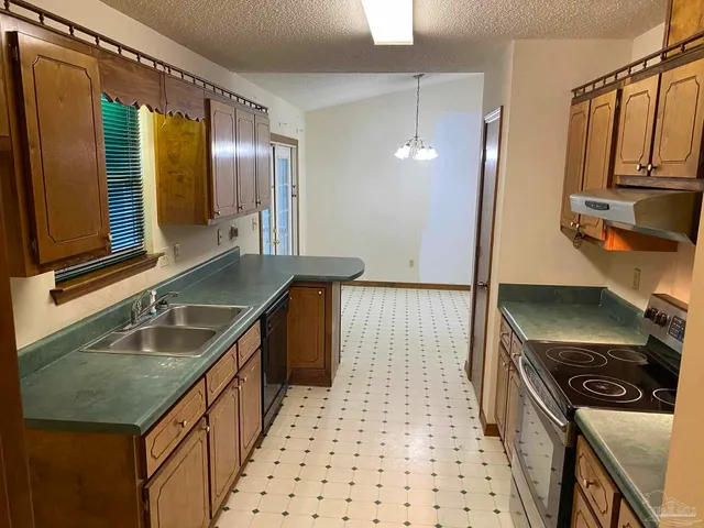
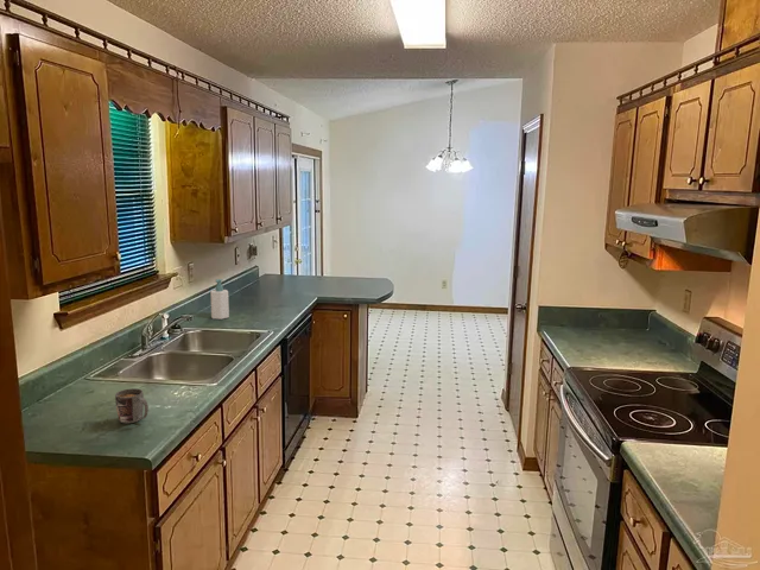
+ mug (133, 406)
+ soap bottle (218, 298)
